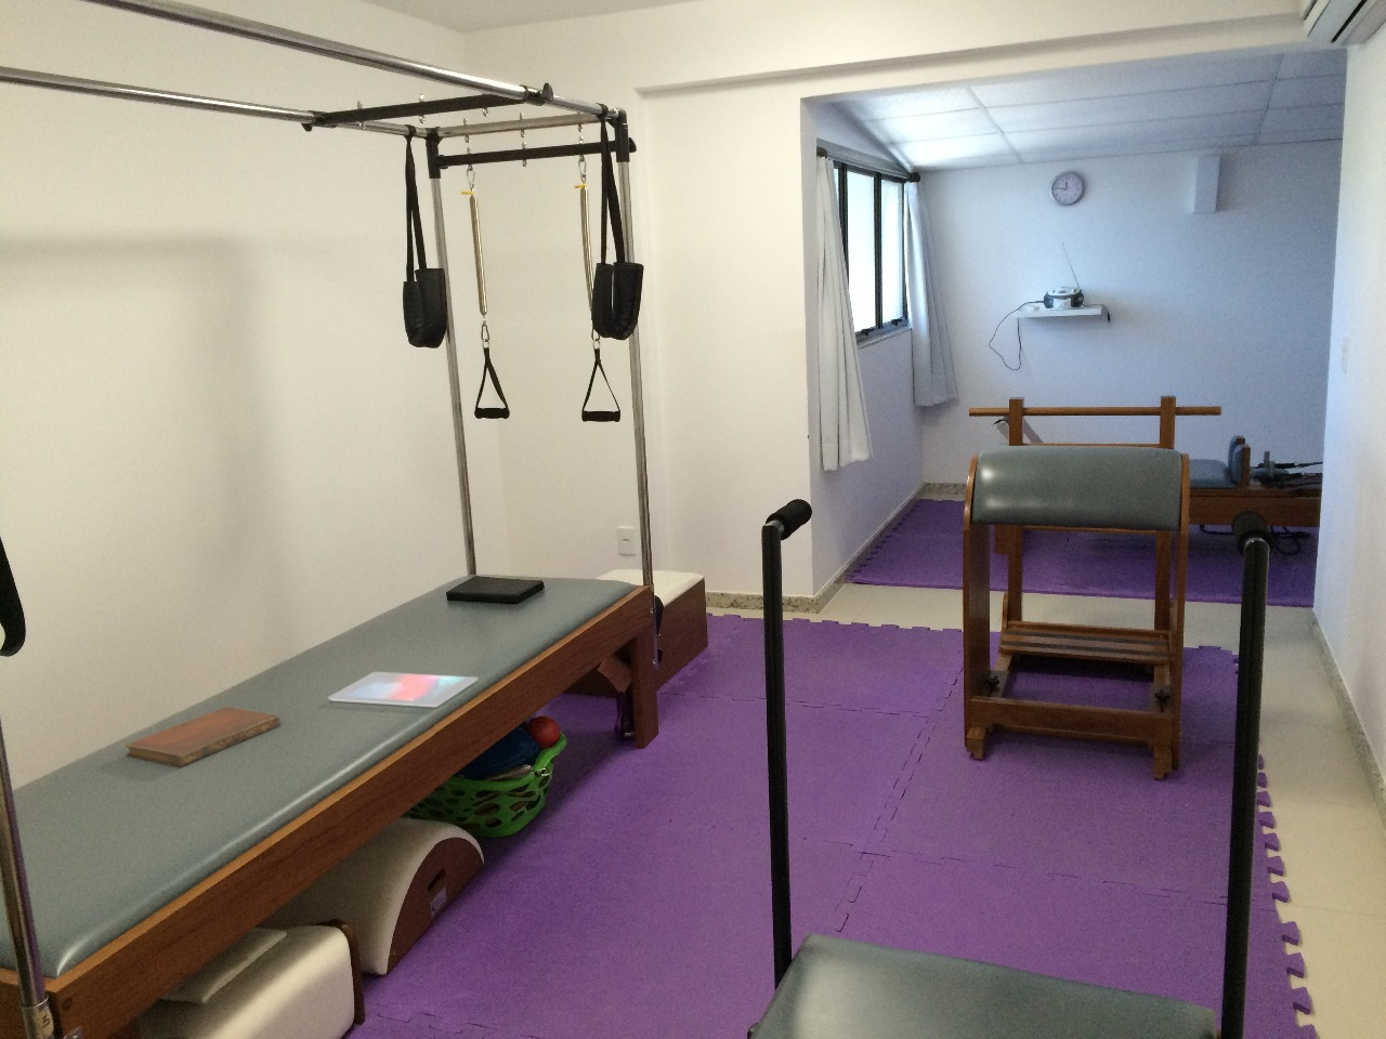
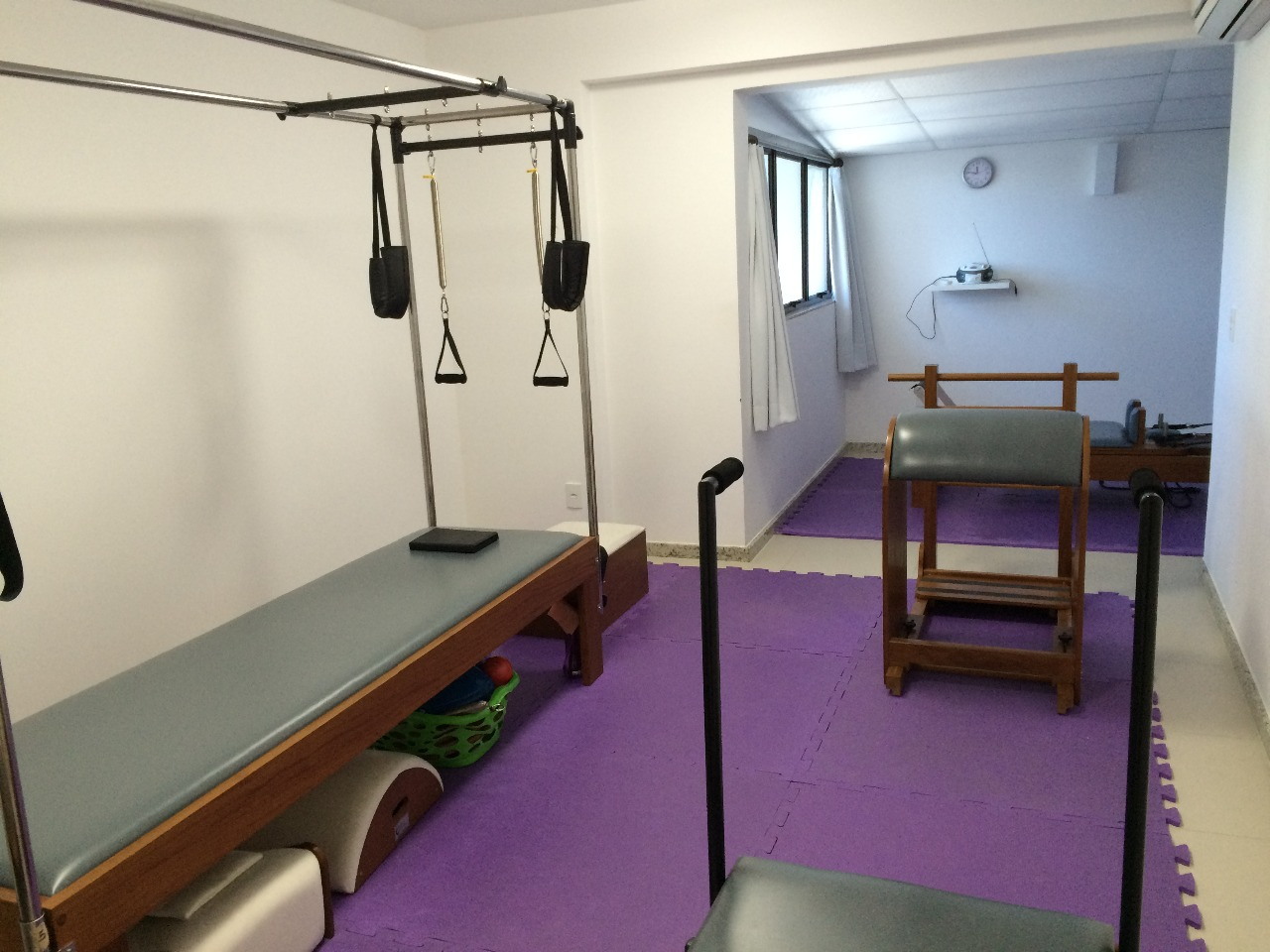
- notebook (205, 735)
- tablet (404, 689)
